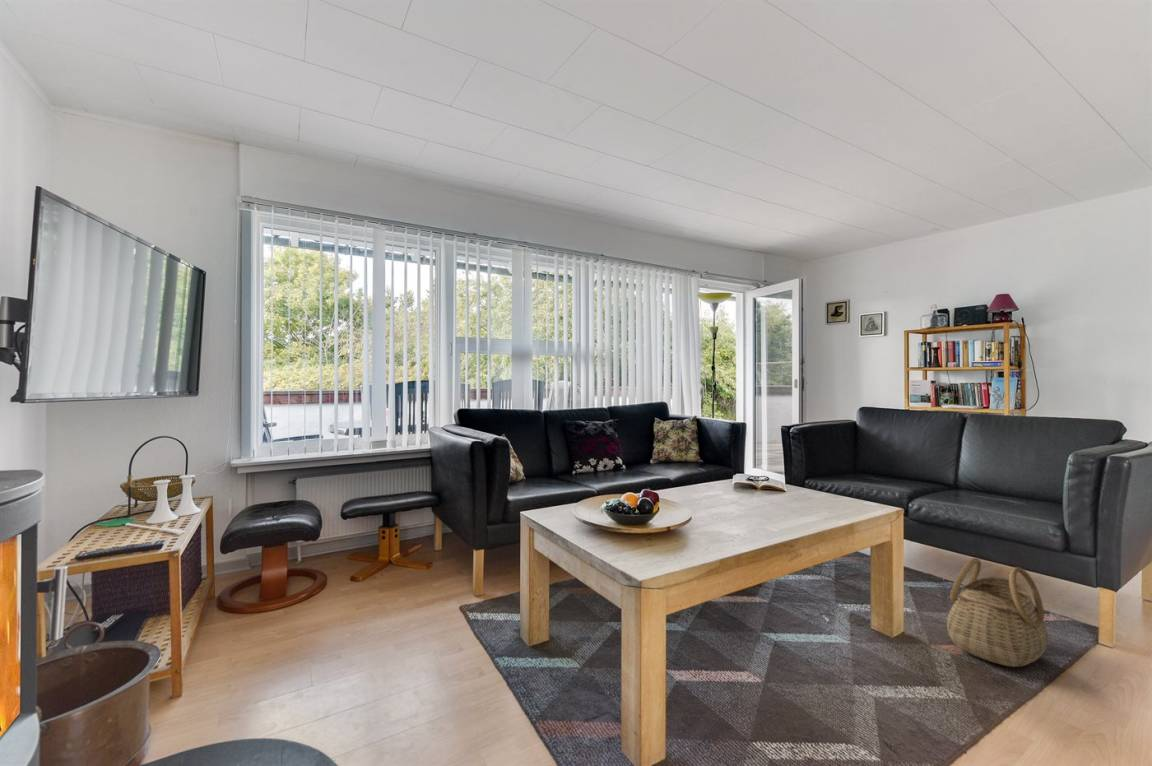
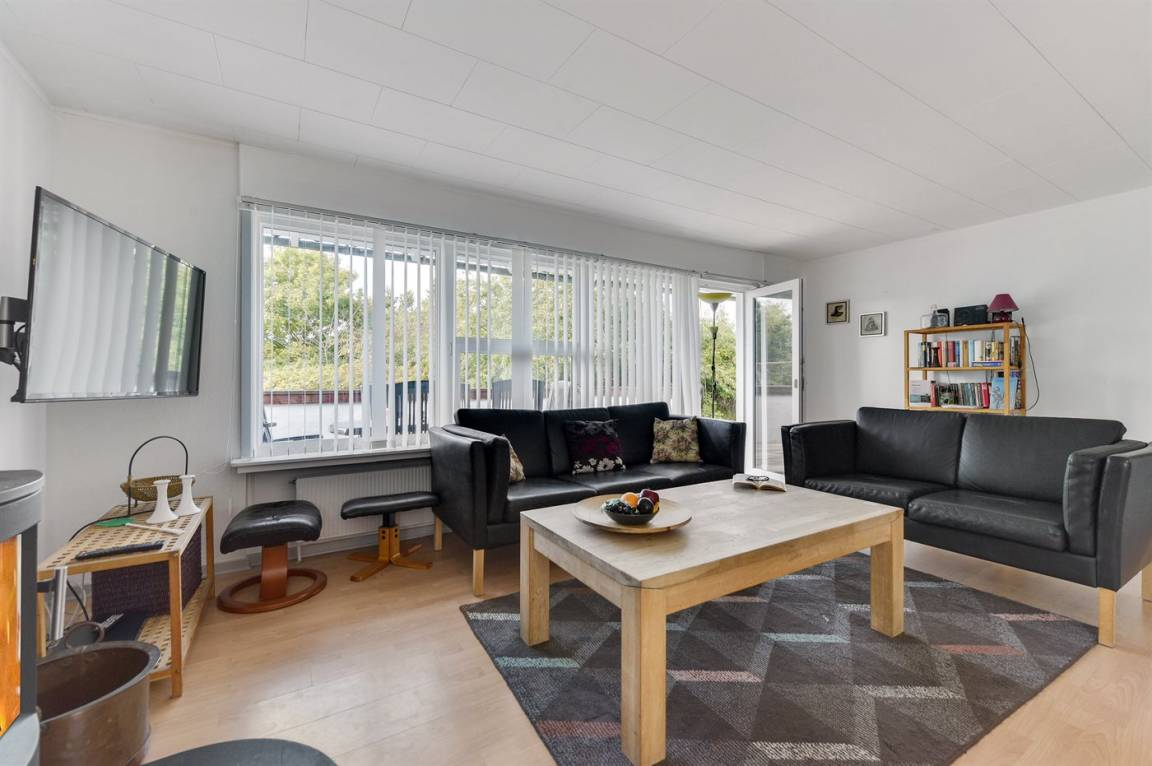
- basket (995, 606)
